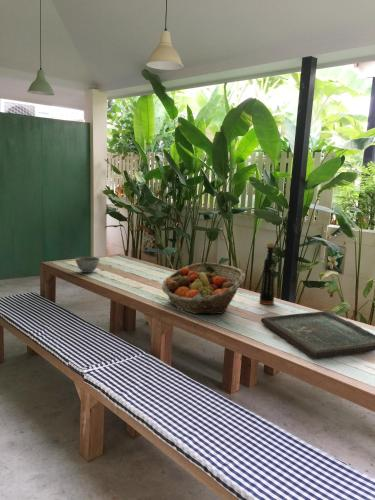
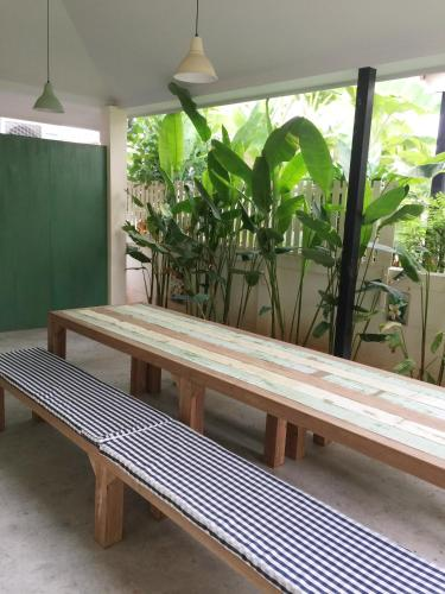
- bottle (268, 273)
- bowl (87, 265)
- board game (321, 331)
- fruit basket (202, 286)
